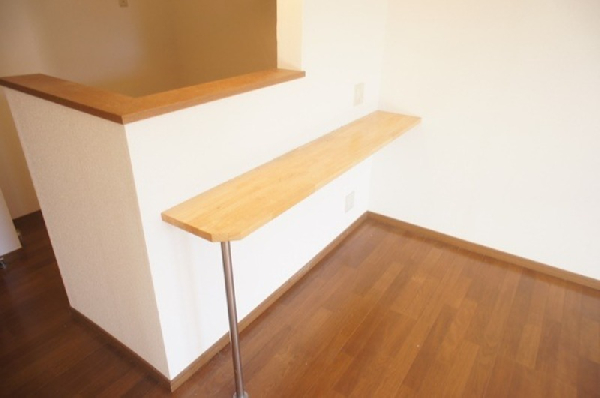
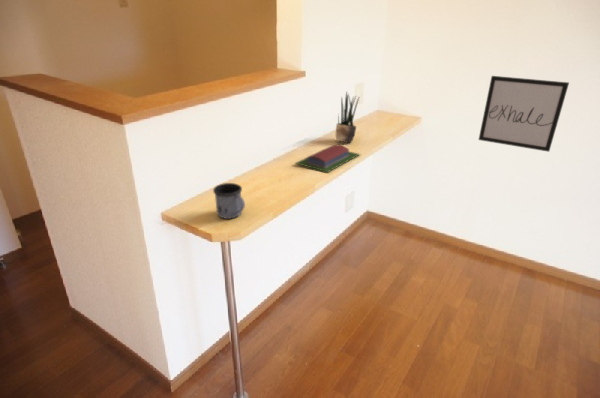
+ mug (231, 202)
+ wall art (520, 113)
+ architectural model (328, 154)
+ potted plant (348, 116)
